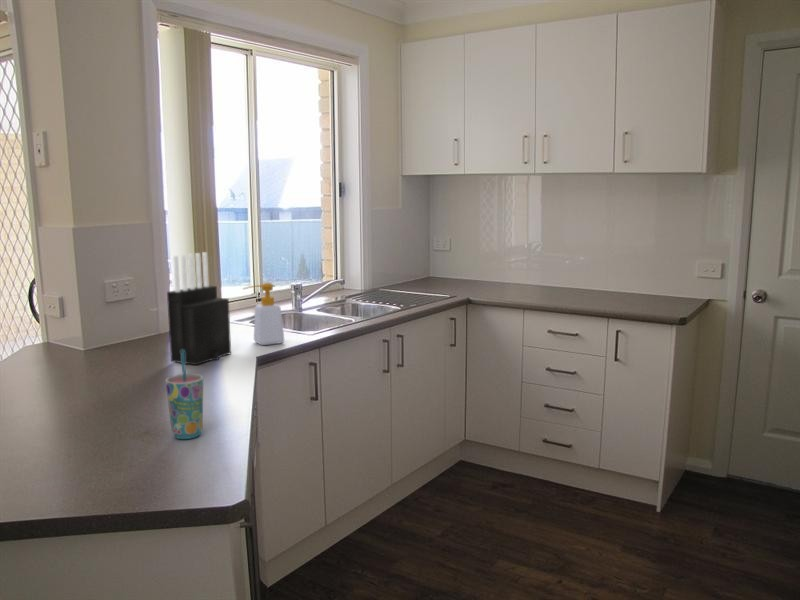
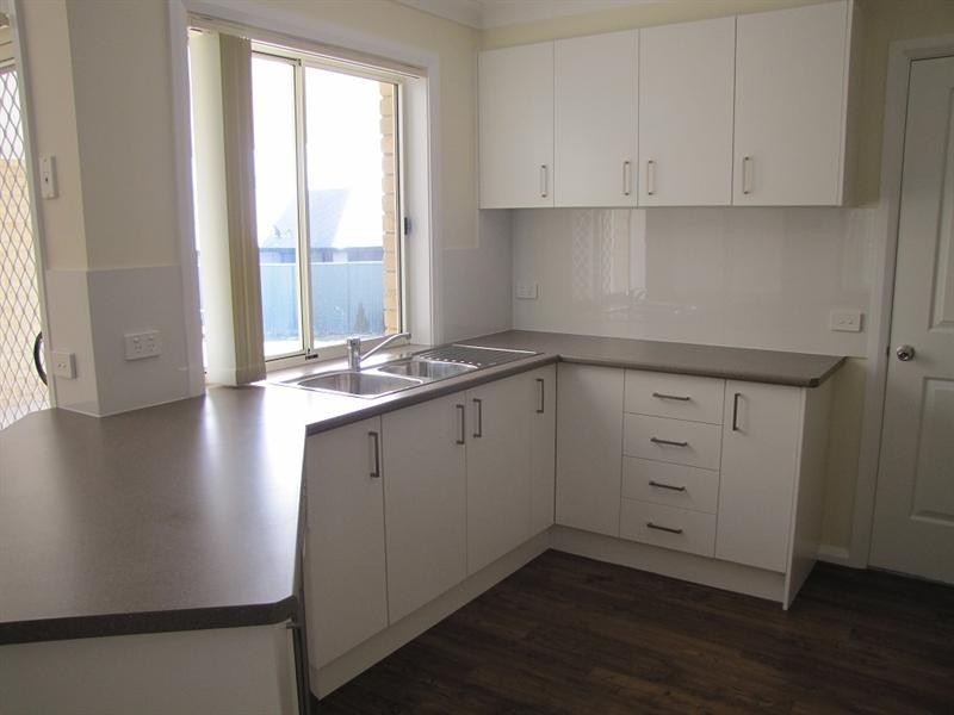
- soap bottle (262, 313)
- knife block (201, 306)
- cup (185, 393)
